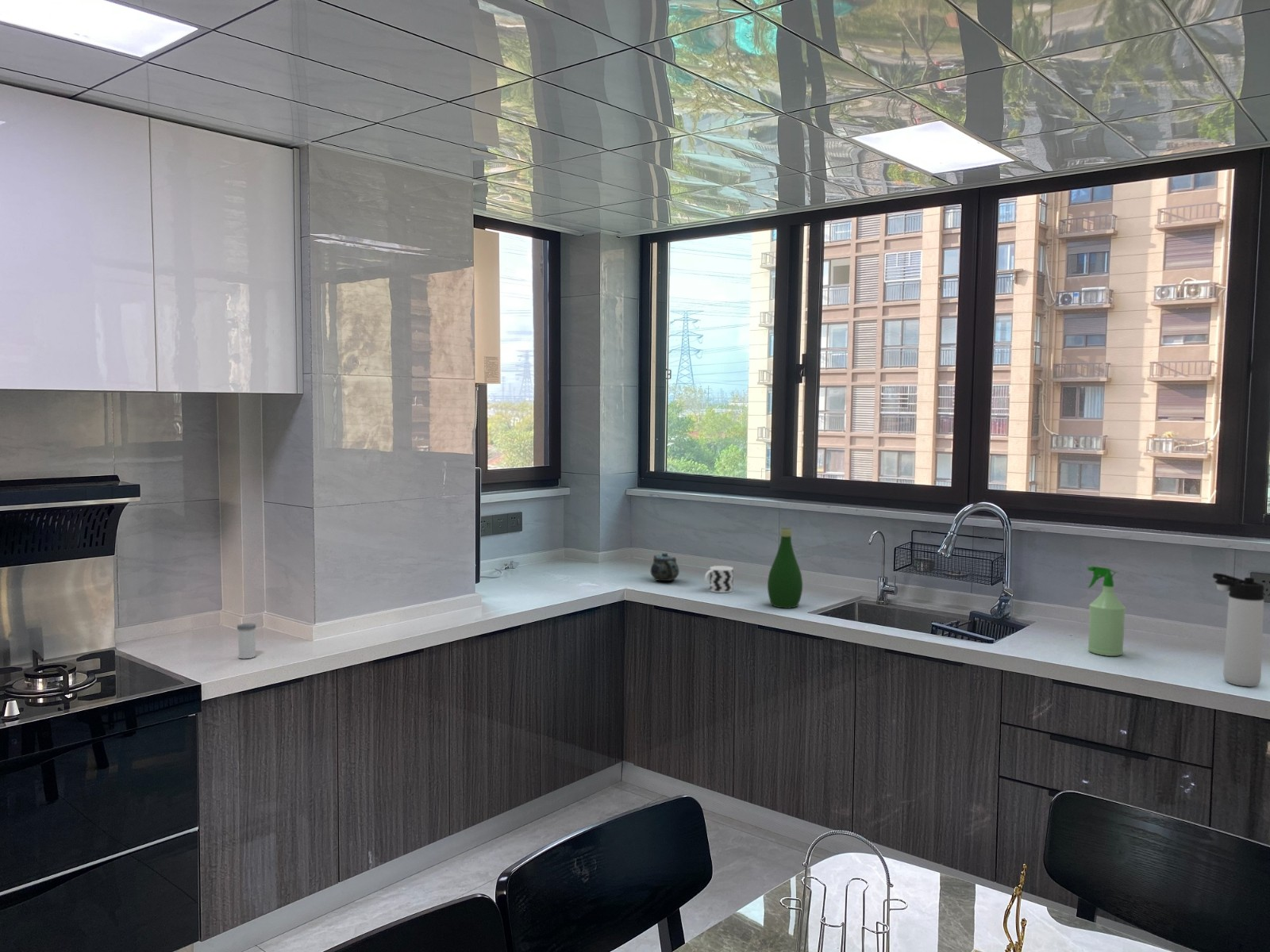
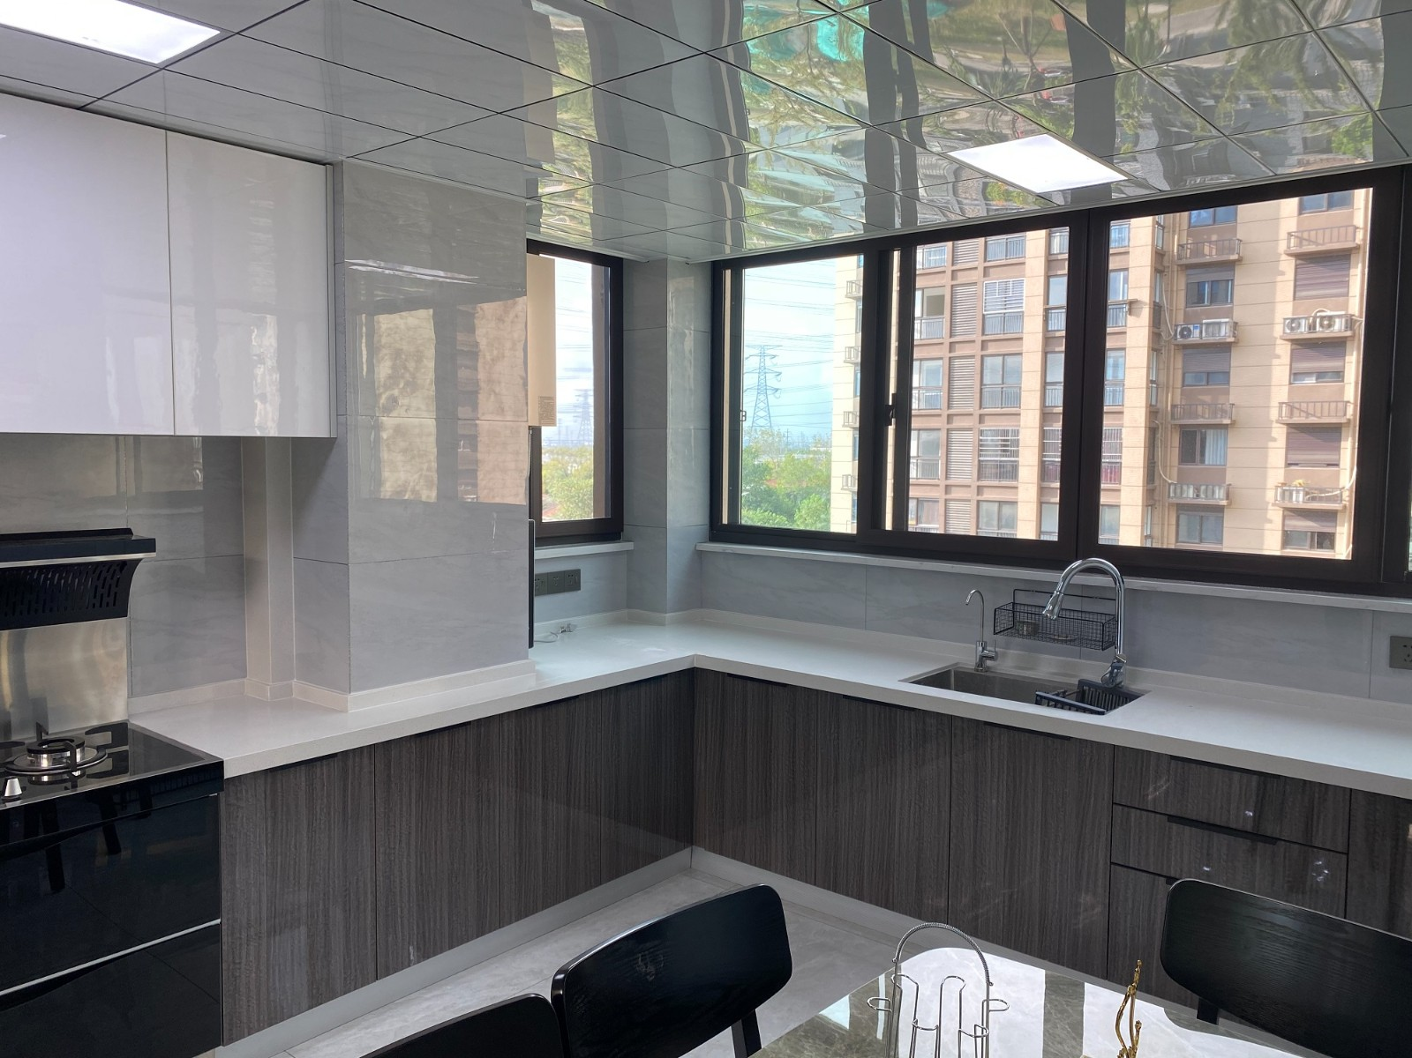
- cup (718, 579)
- salt shaker (247, 640)
- bottle (785, 566)
- thermos bottle (1236, 628)
- spray bottle (1106, 610)
- chinaware (664, 566)
